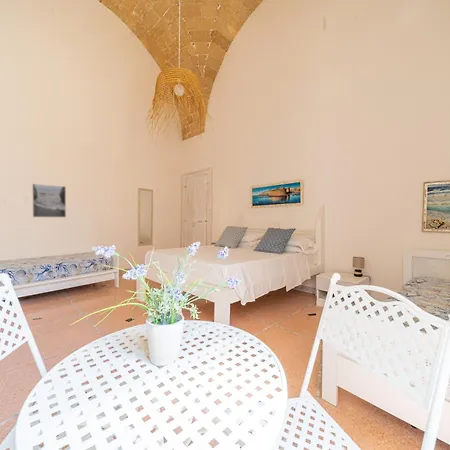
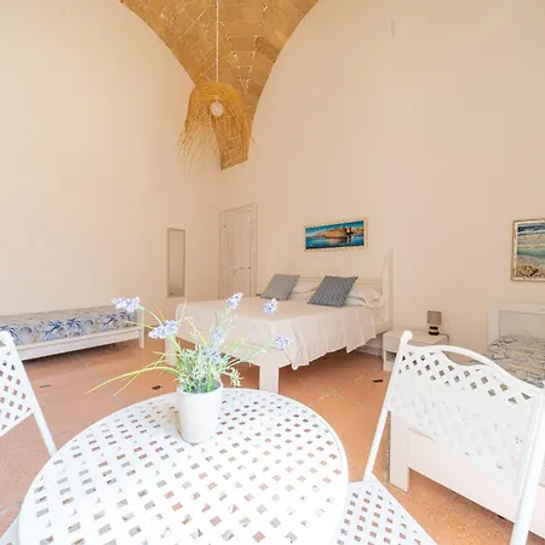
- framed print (49, 201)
